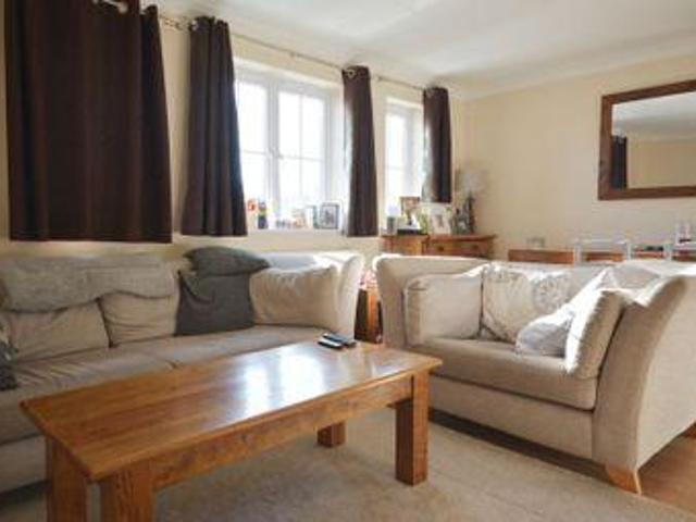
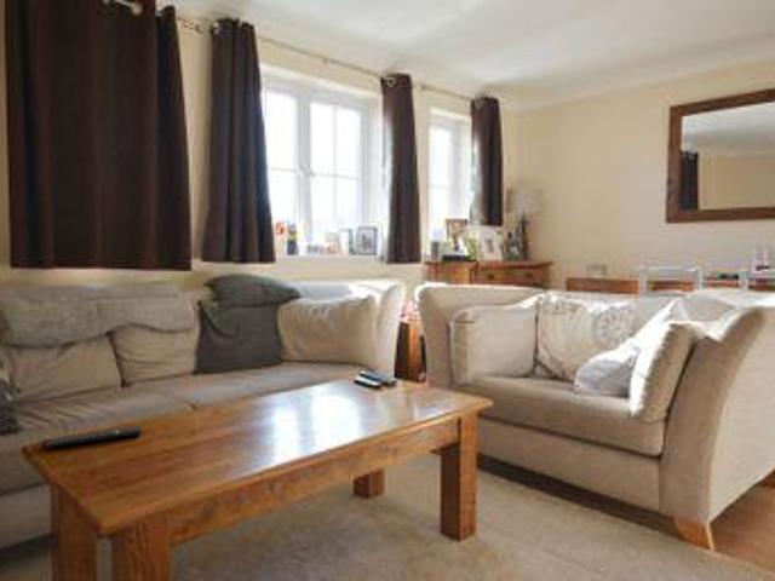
+ remote control (92, 437)
